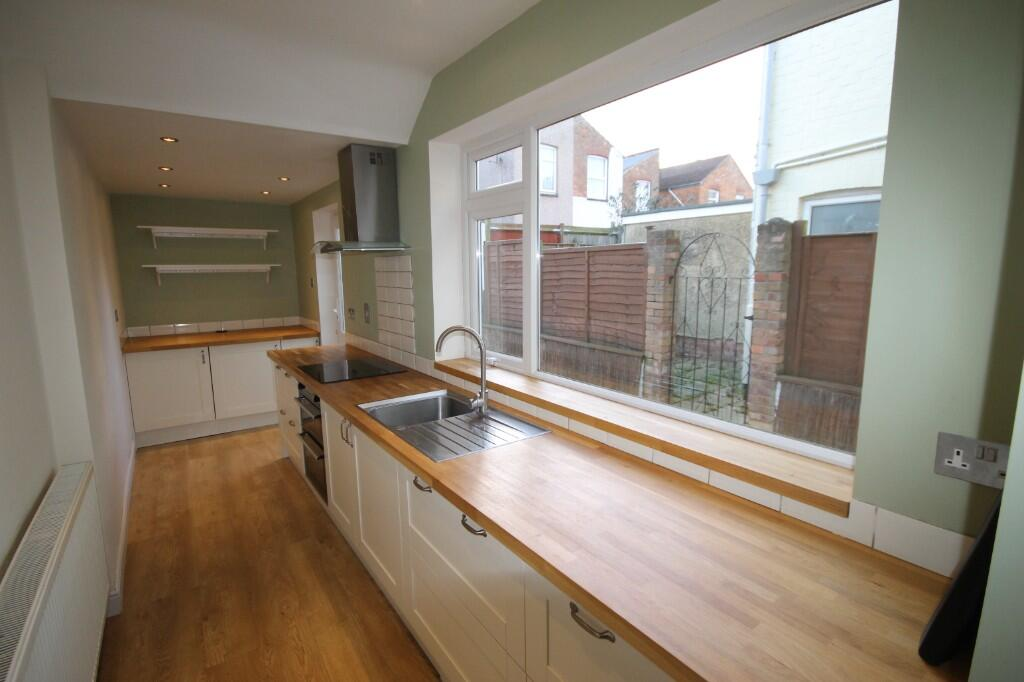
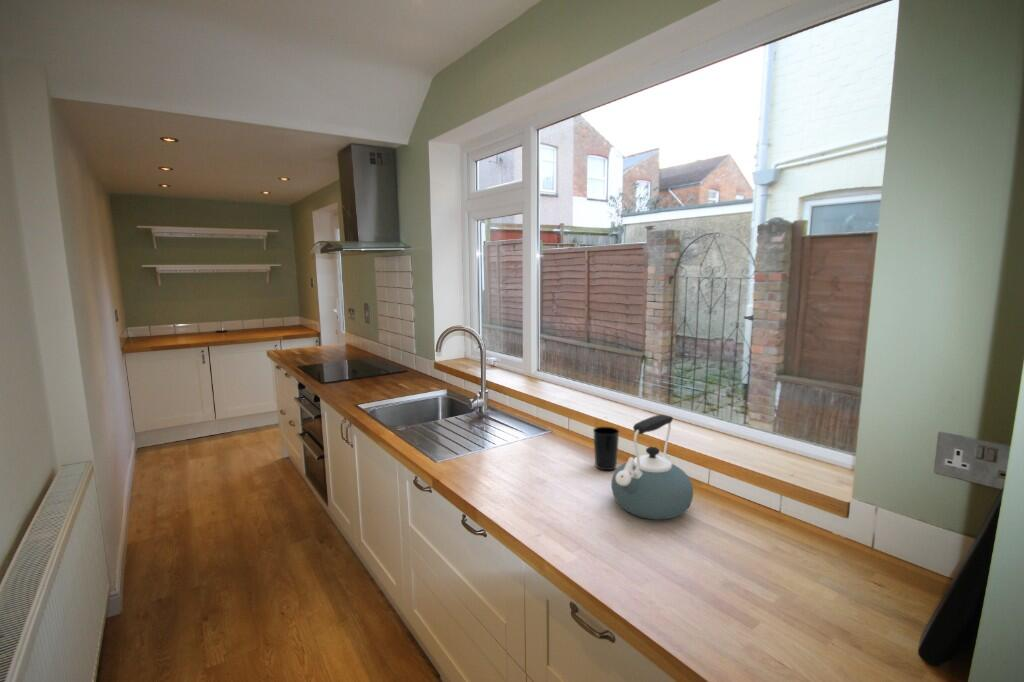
+ cup (605, 448)
+ kettle (647, 464)
